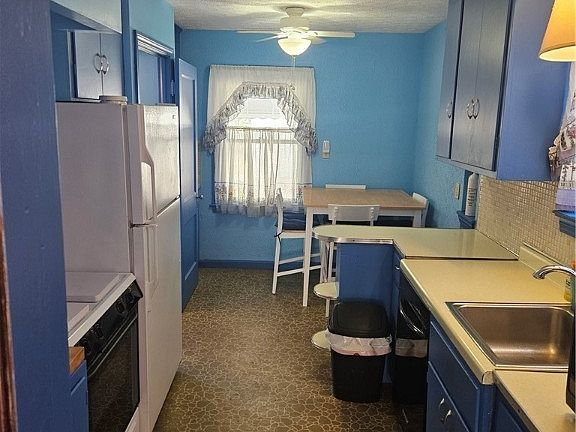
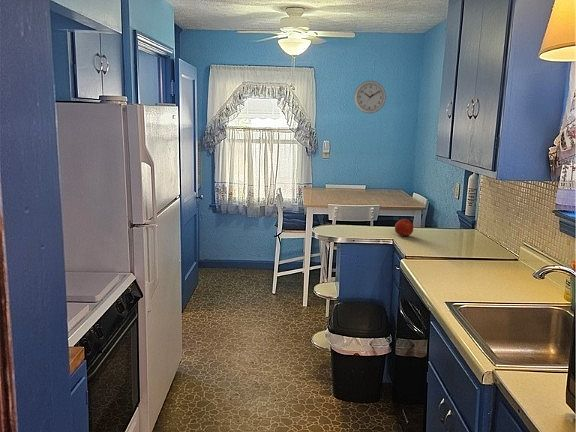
+ fruit (404, 227)
+ wall clock (370, 97)
